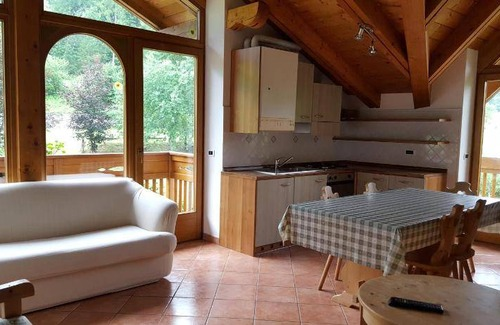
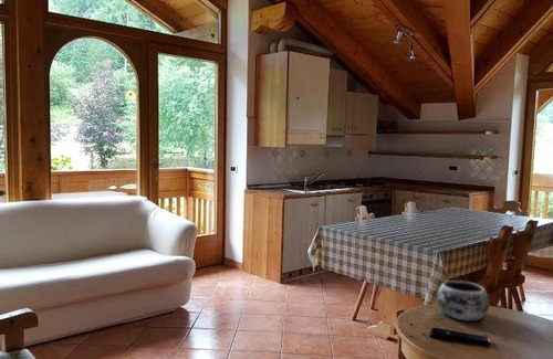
+ decorative bowl (462, 299)
